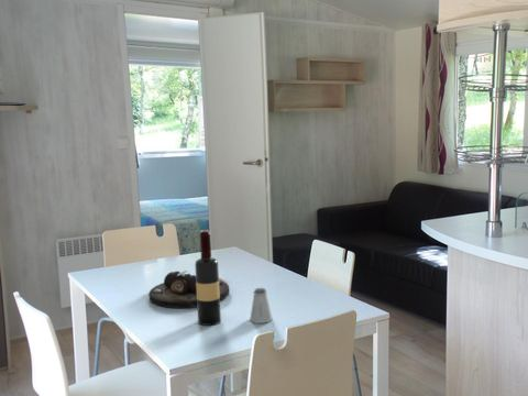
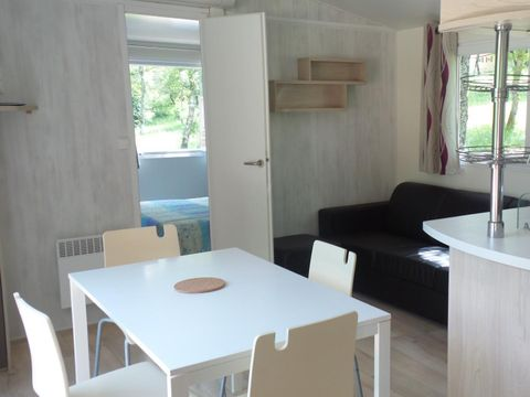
- wine bottle (207, 276)
- saltshaker (260, 304)
- decorative bowl (188, 283)
